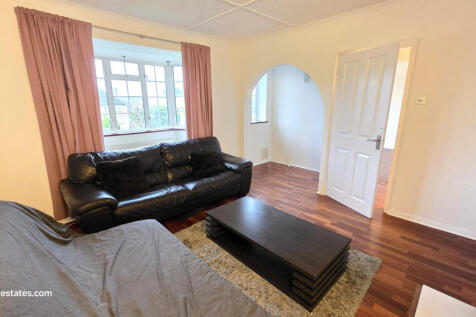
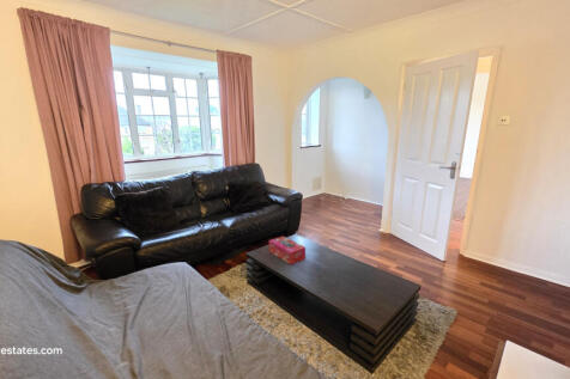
+ tissue box (286, 249)
